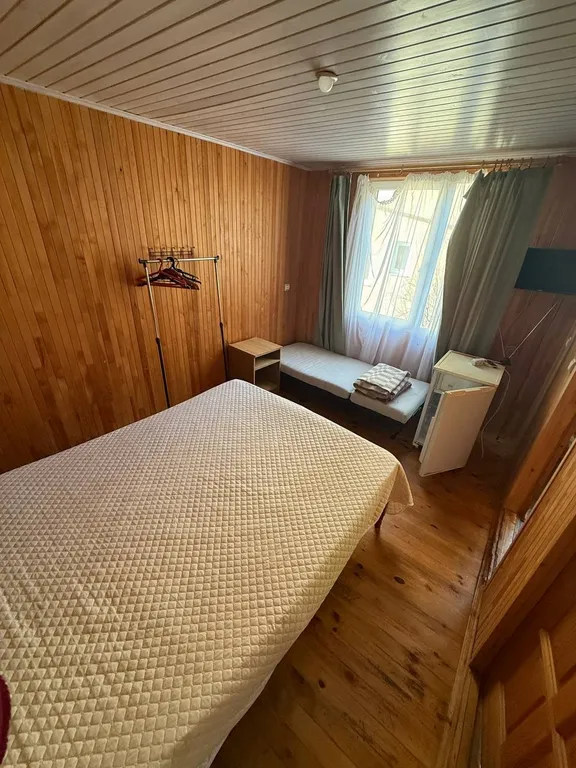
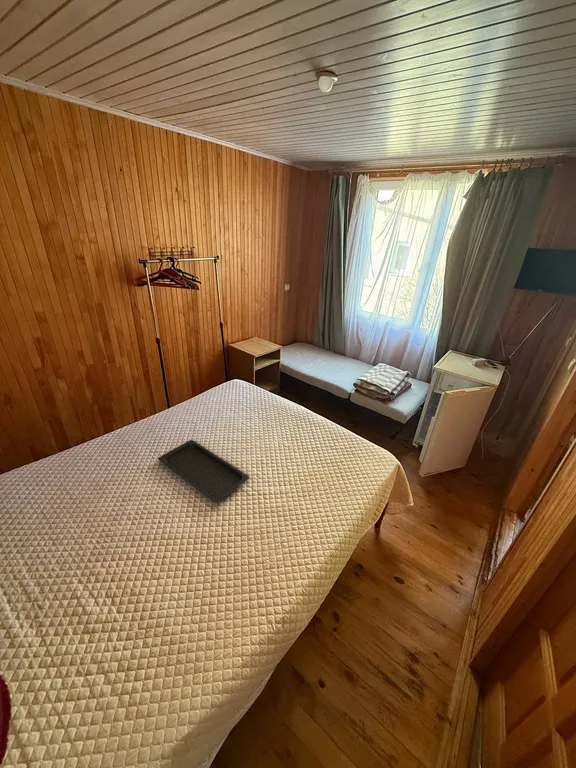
+ serving tray (202, 469)
